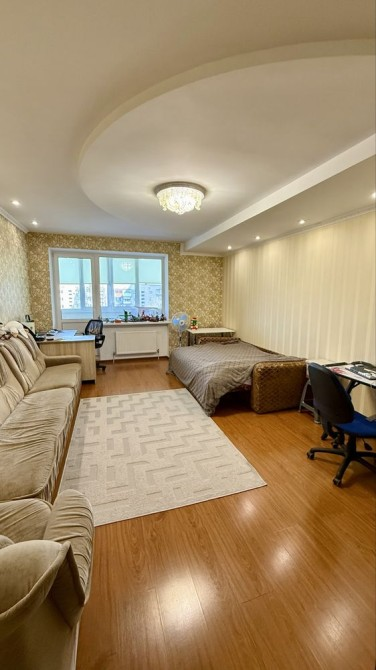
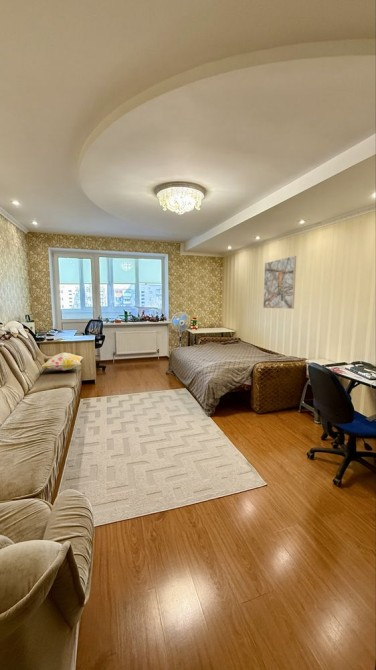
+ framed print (278, 284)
+ decorative pillow (64, 361)
